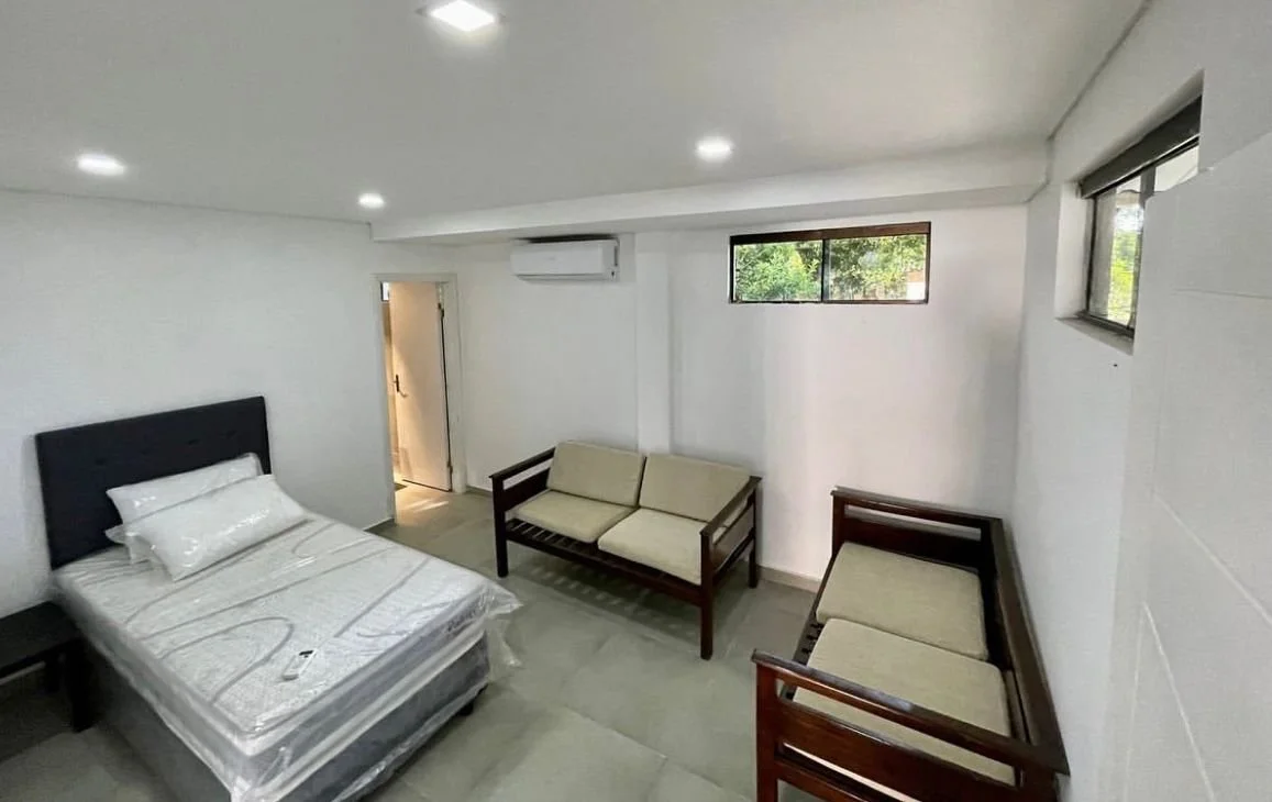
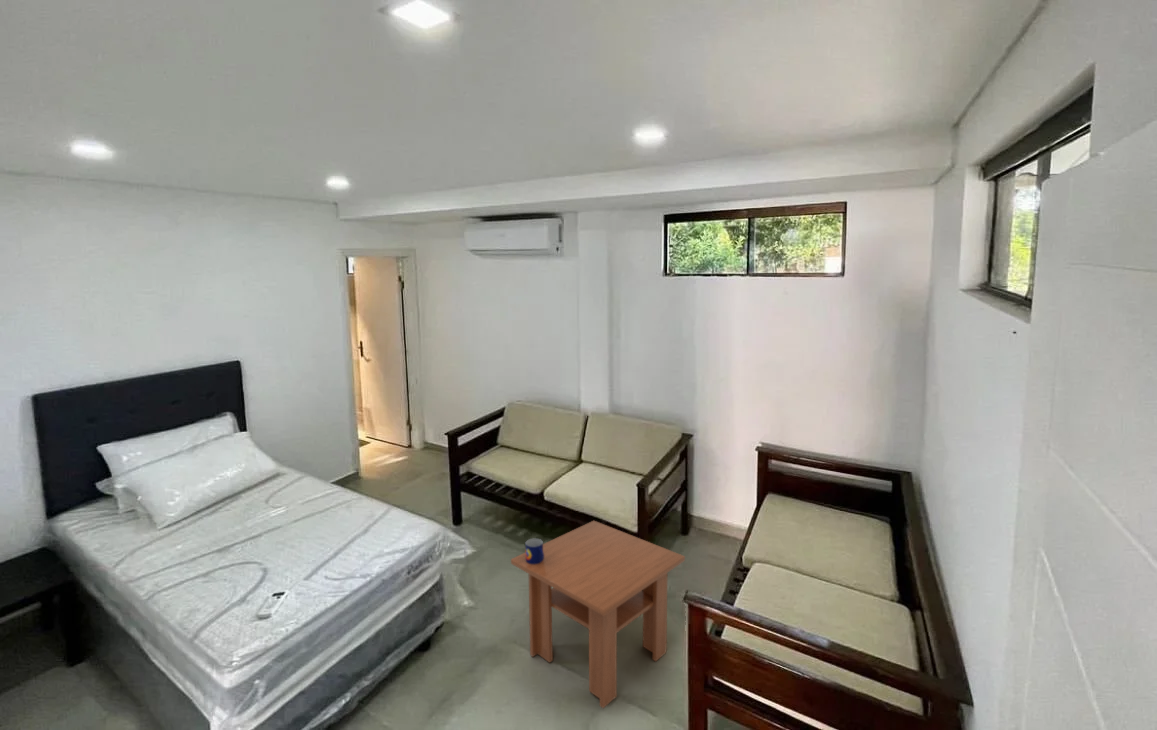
+ mug (536, 552)
+ coffee table (598, 606)
